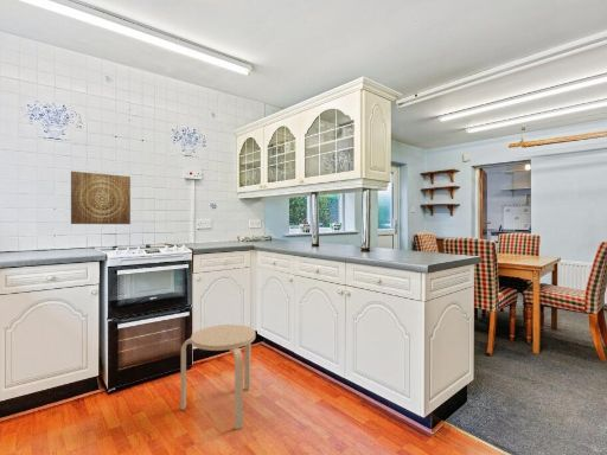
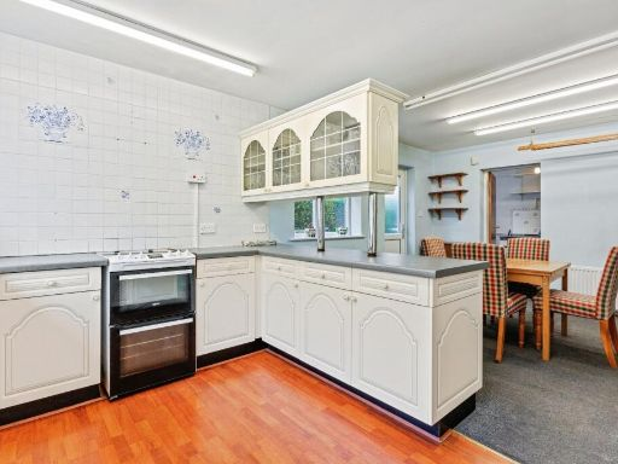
- wall art (102, 199)
- stool (235, 369)
